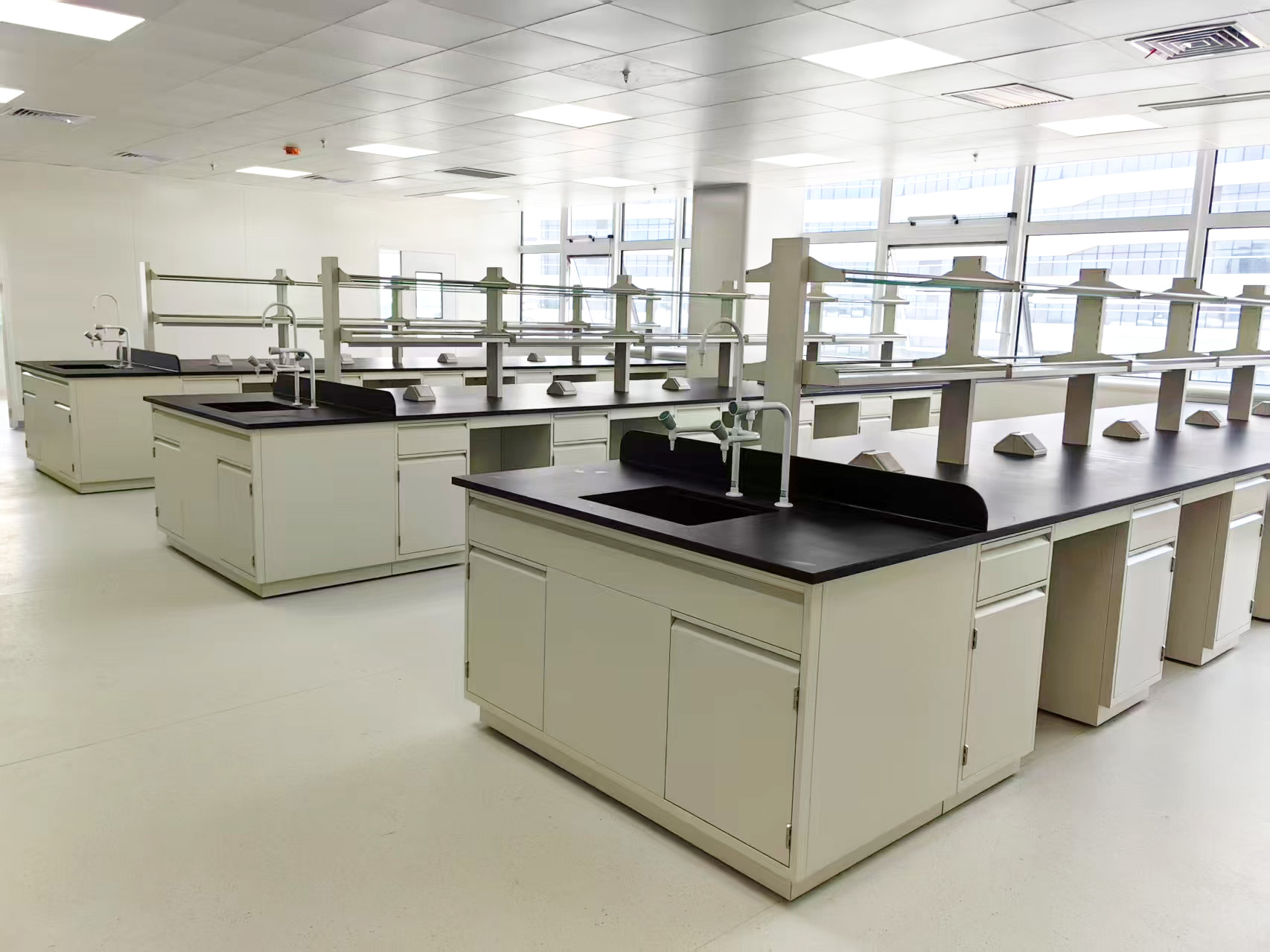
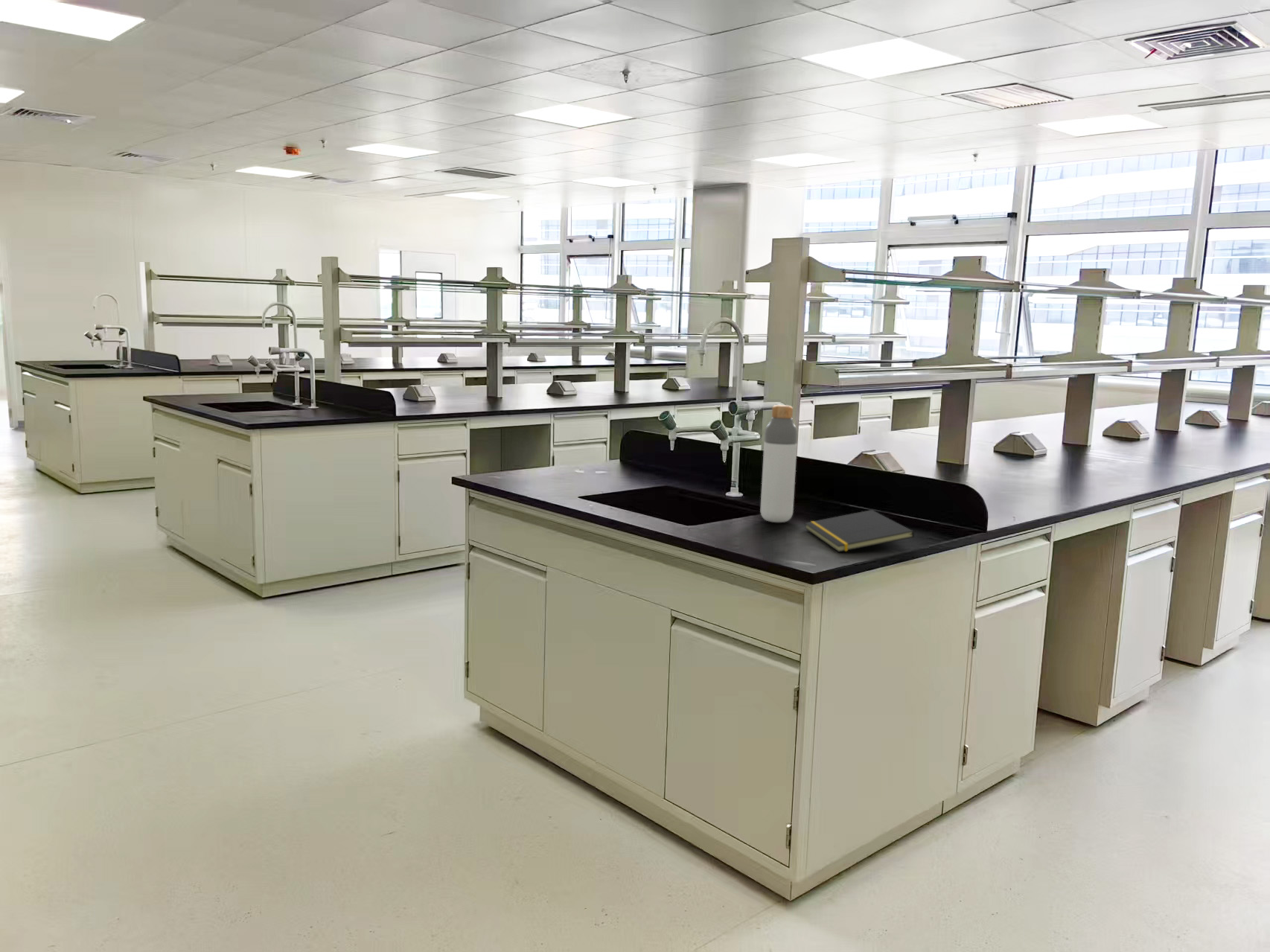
+ bottle (779, 463)
+ notepad (856, 529)
